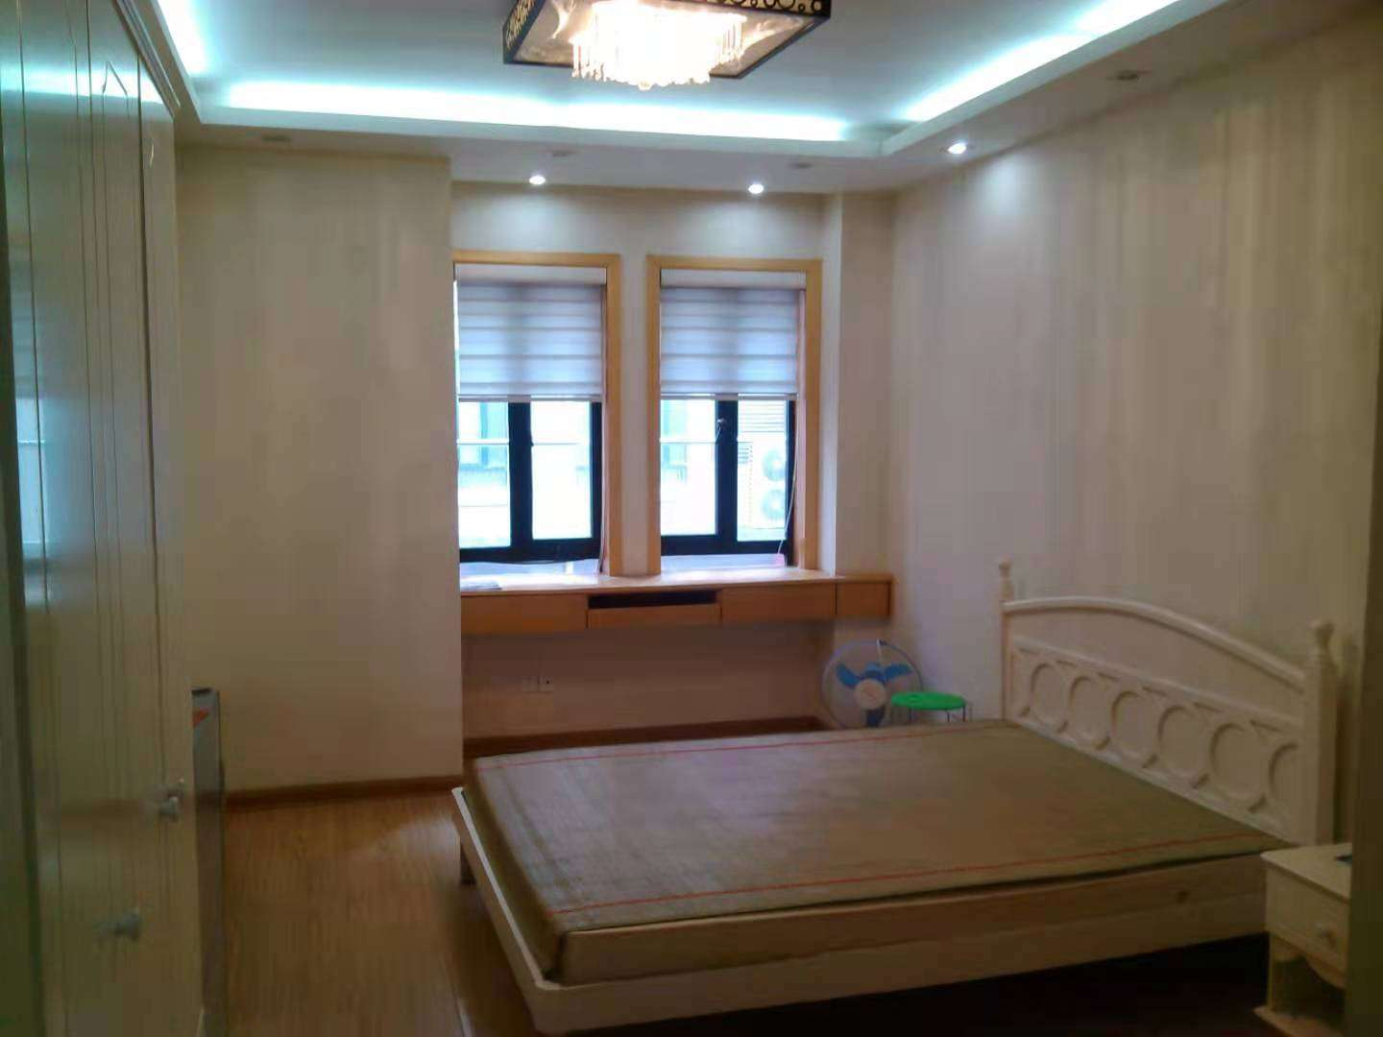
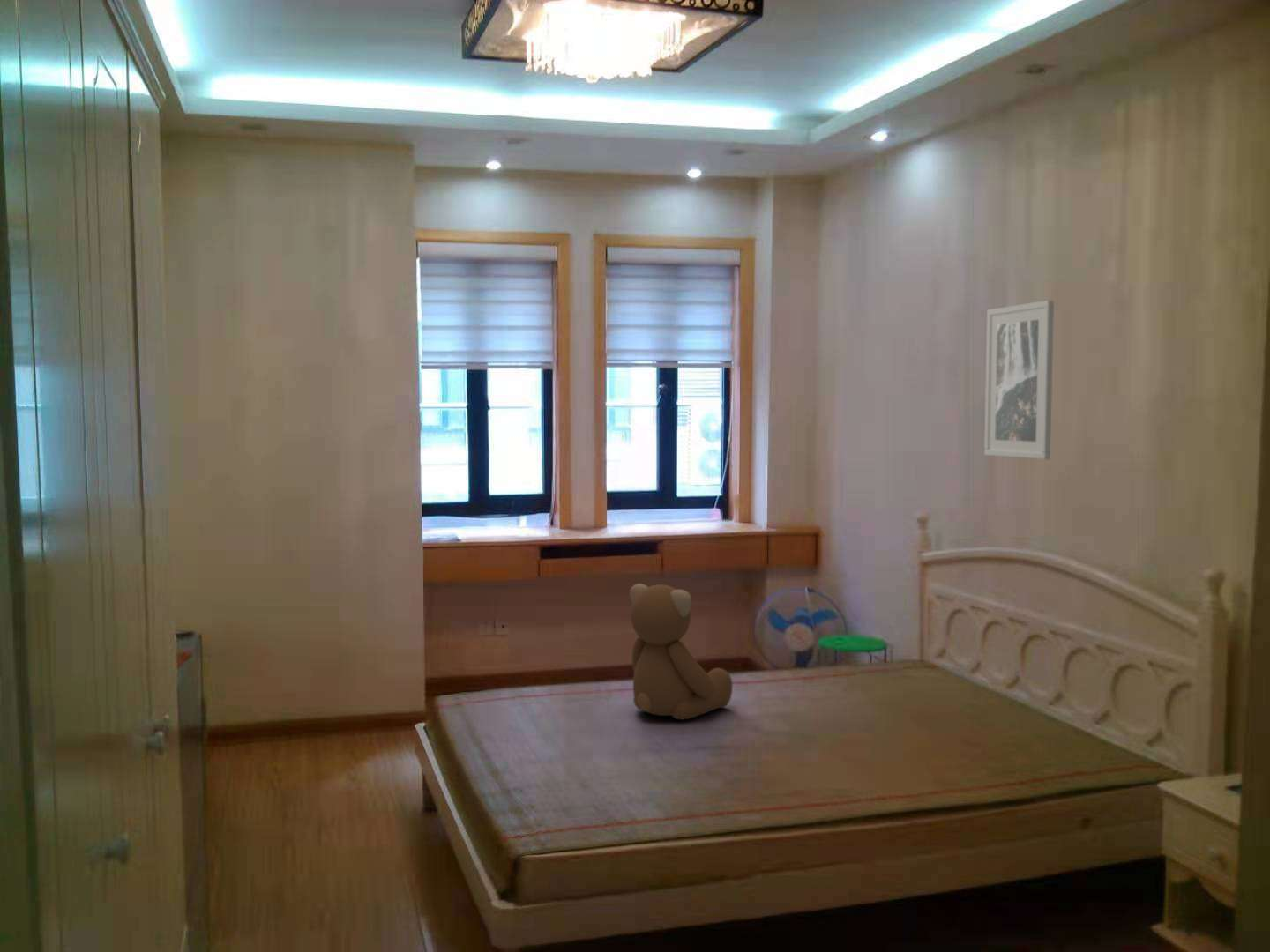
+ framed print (1017, 381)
+ teddy bear (674, 647)
